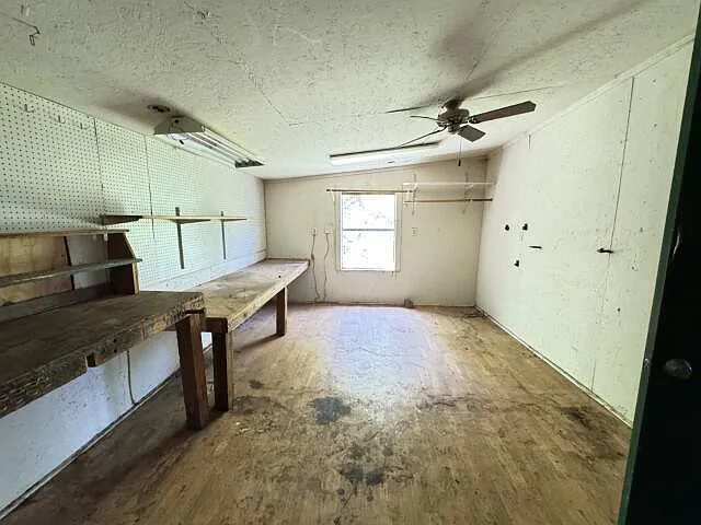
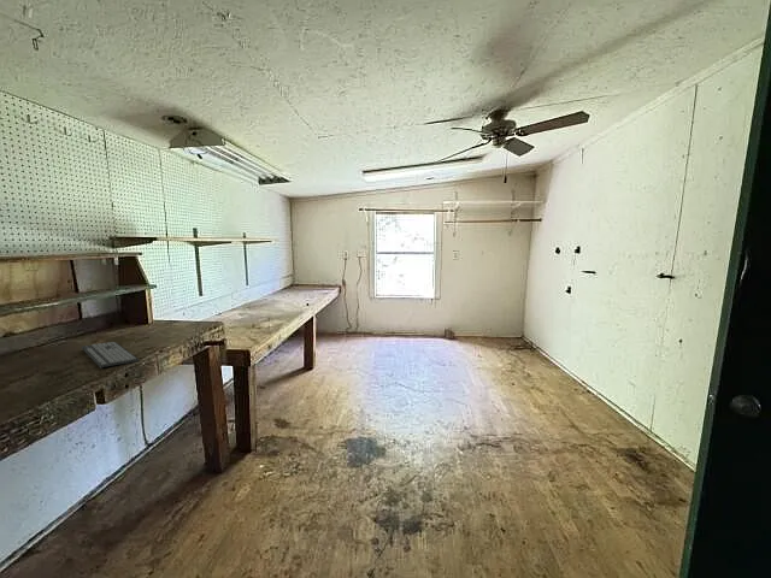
+ keyboard (108, 353)
